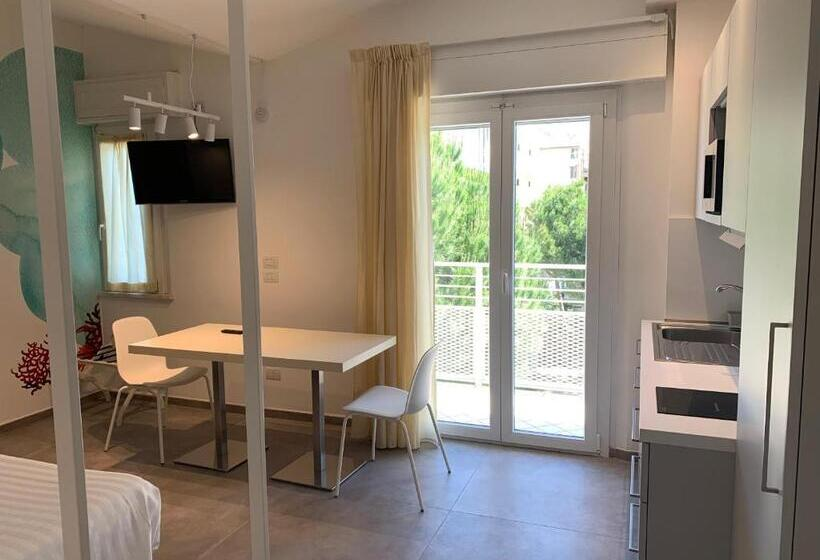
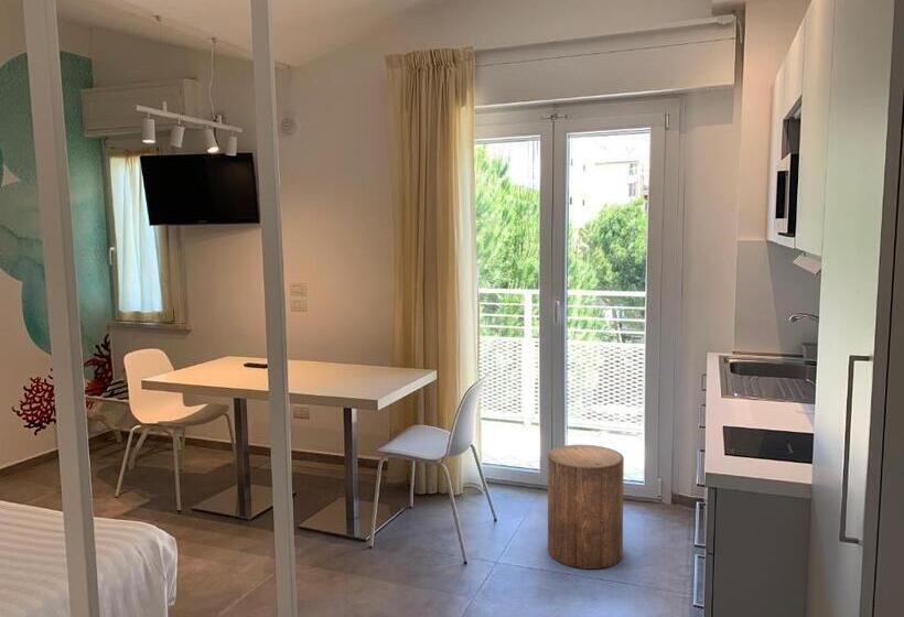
+ stool (584, 504)
